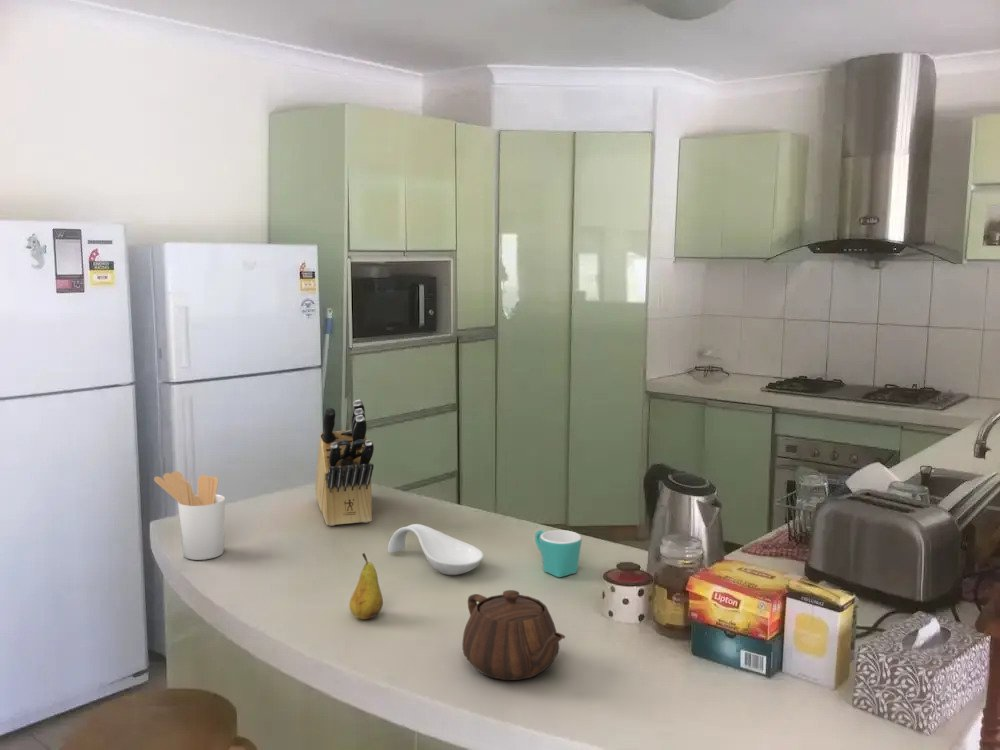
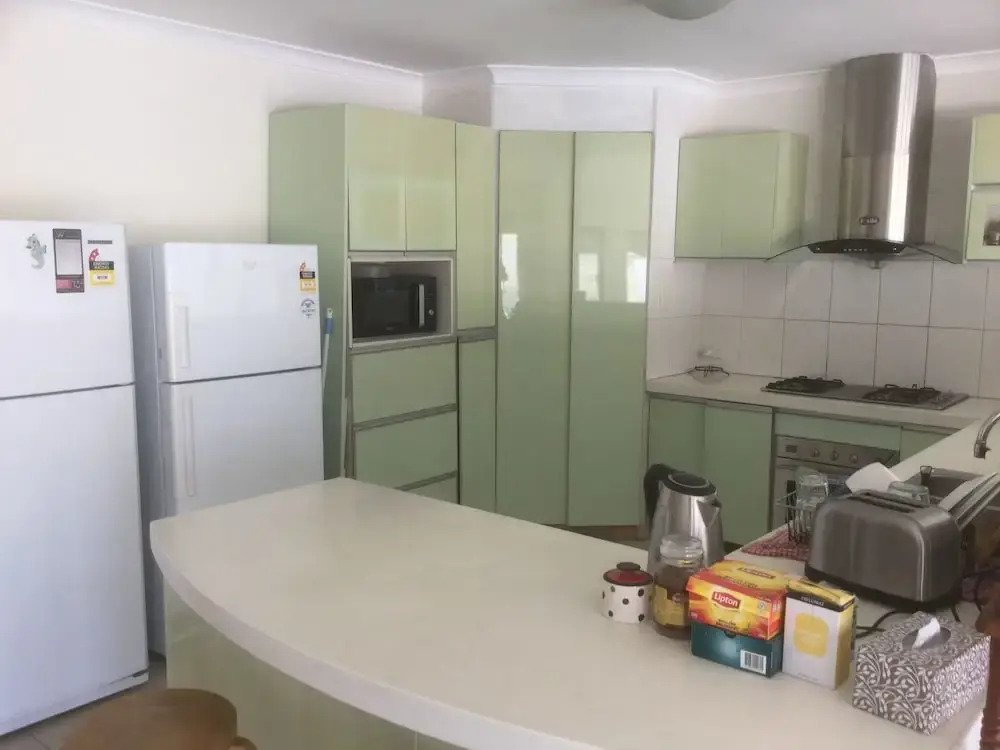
- spoon rest (433, 547)
- knife block (343, 455)
- teapot (513, 630)
- utensil holder (191, 512)
- fruit (366, 584)
- mug (554, 551)
